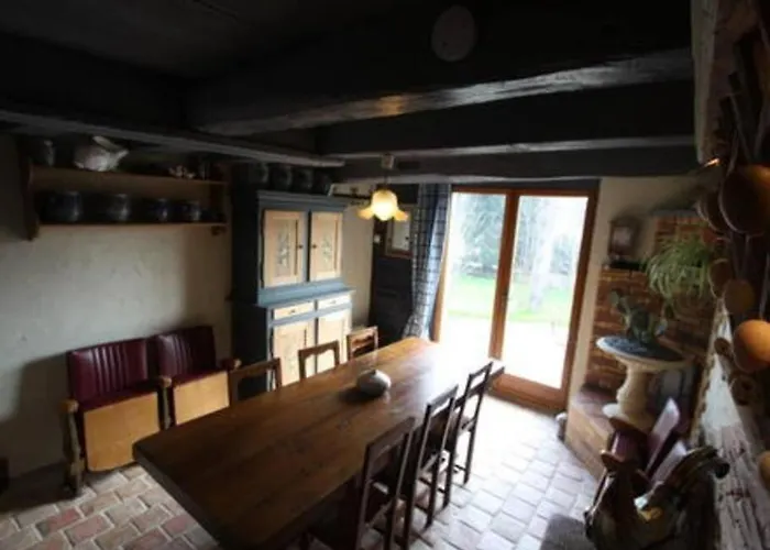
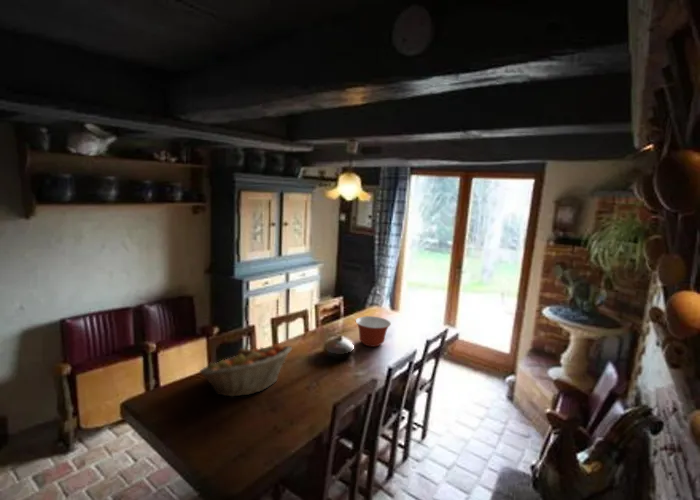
+ fruit basket (248, 365)
+ mixing bowl (372, 332)
